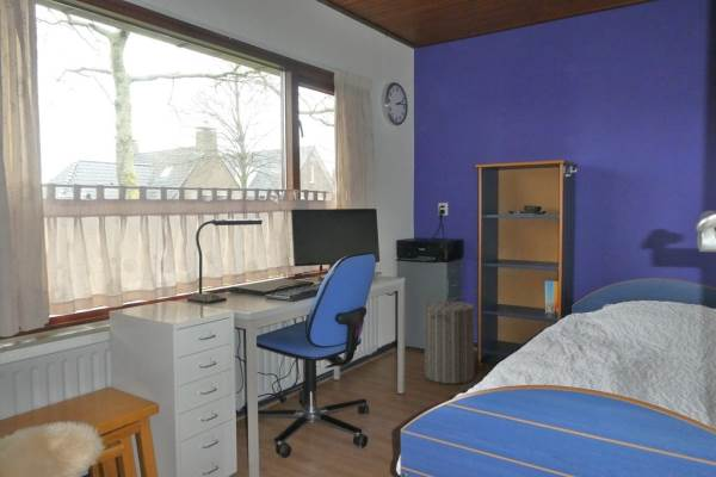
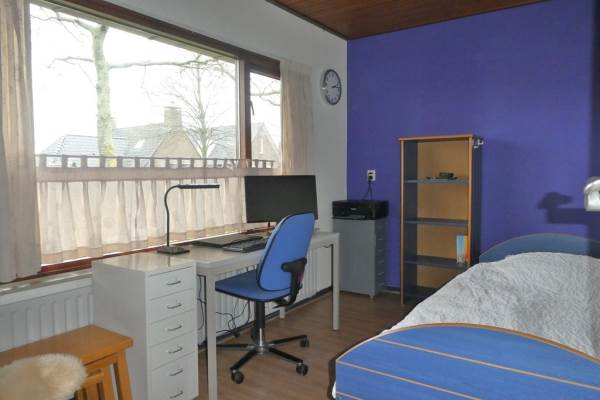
- laundry hamper (449, 335)
